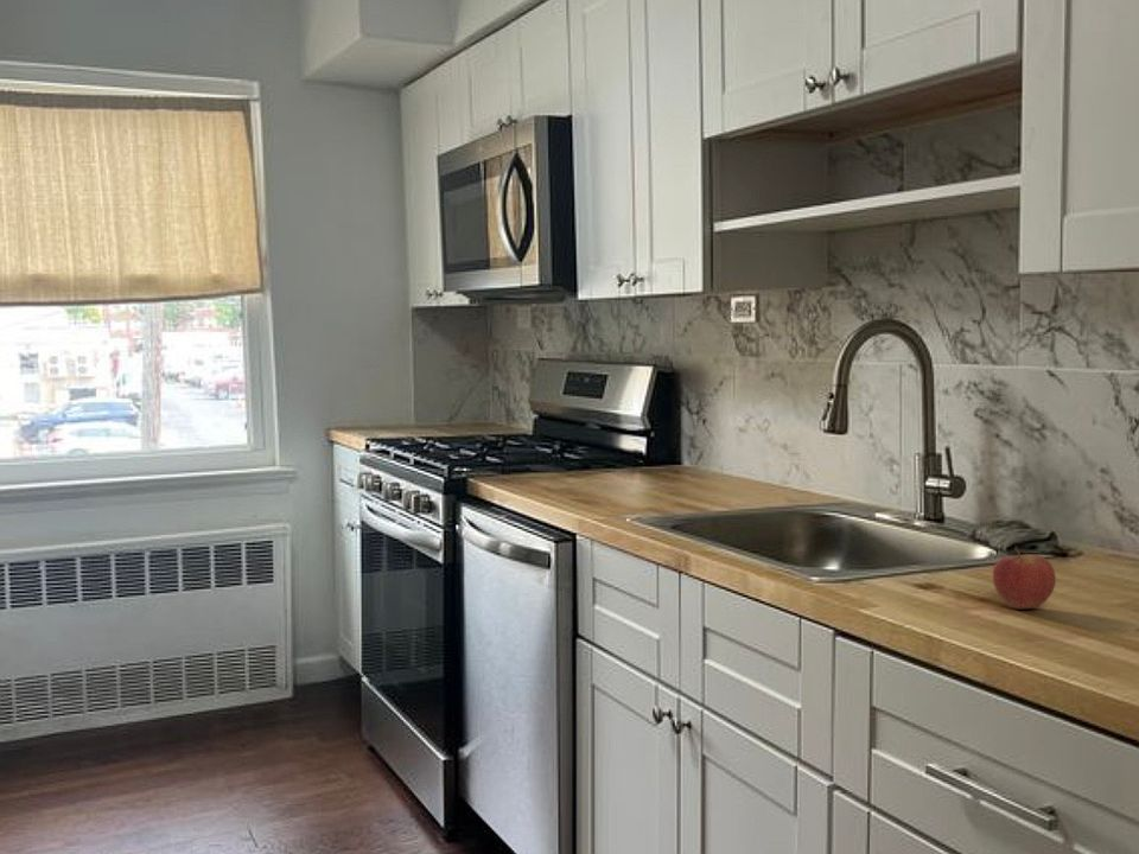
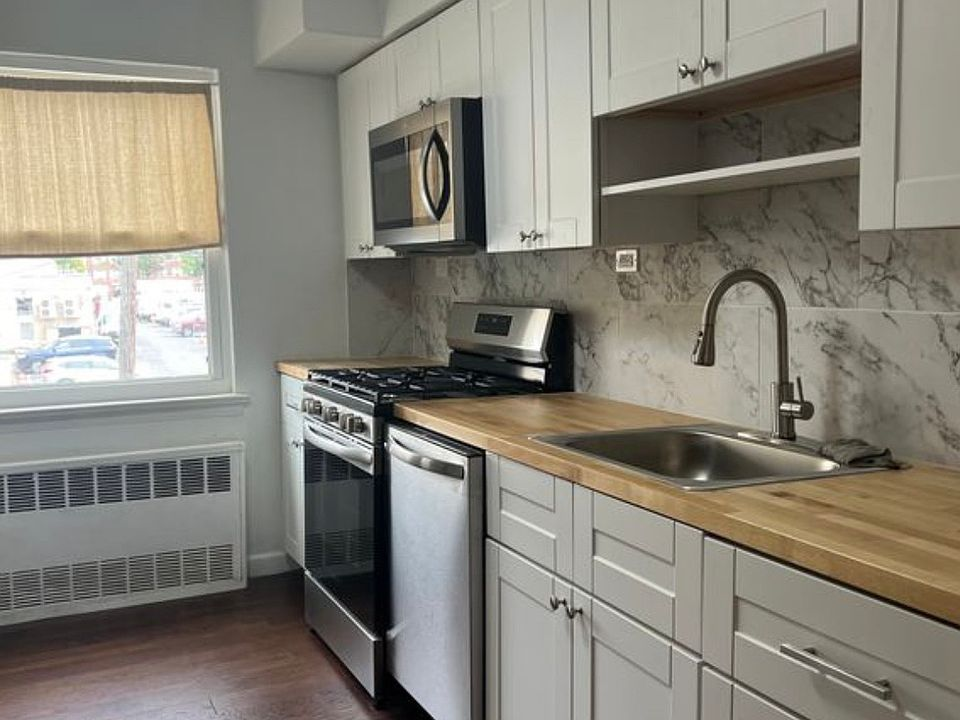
- apple (1024, 576)
